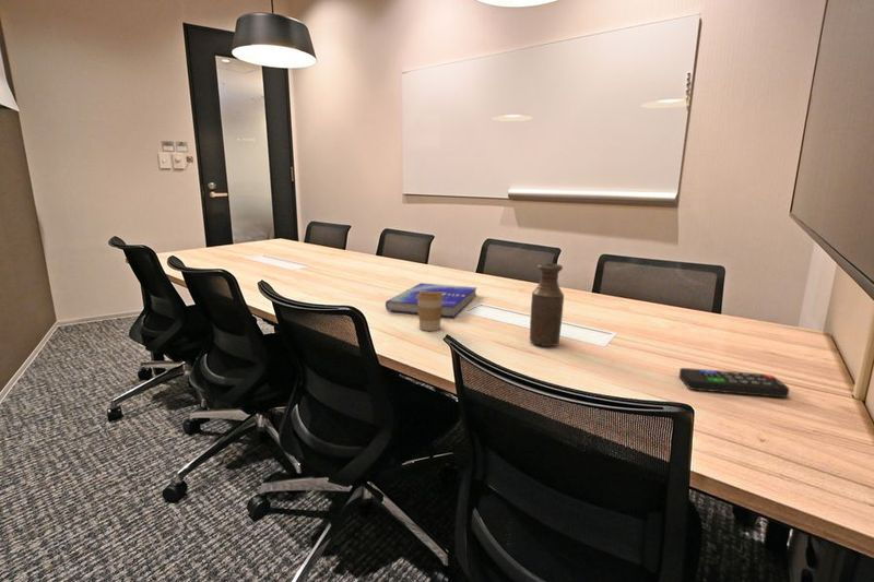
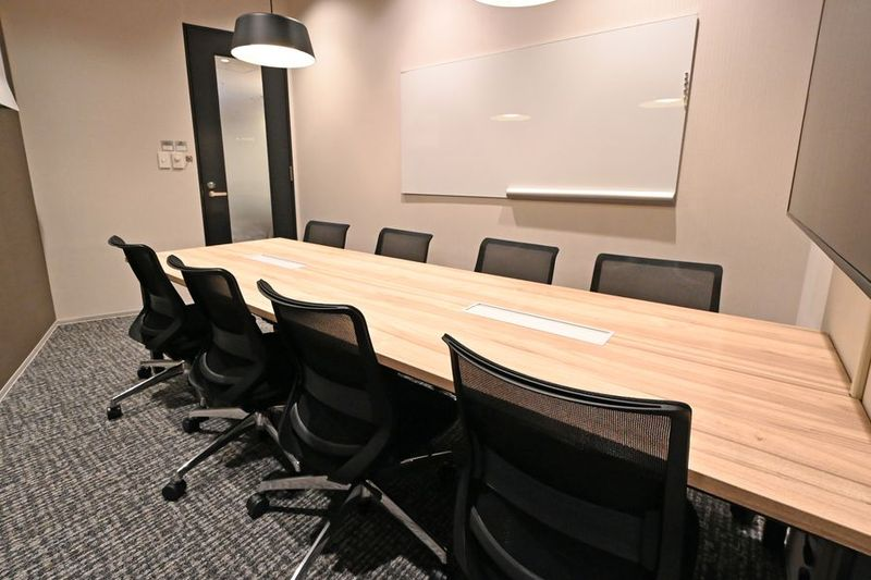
- bottle (546, 304)
- remote control (731, 381)
- book (434, 290)
- coffee cup (429, 309)
